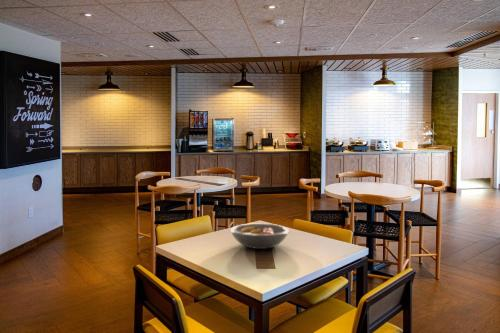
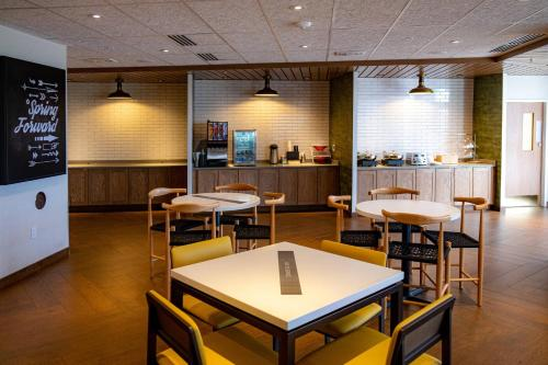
- fruit bowl (259, 235)
